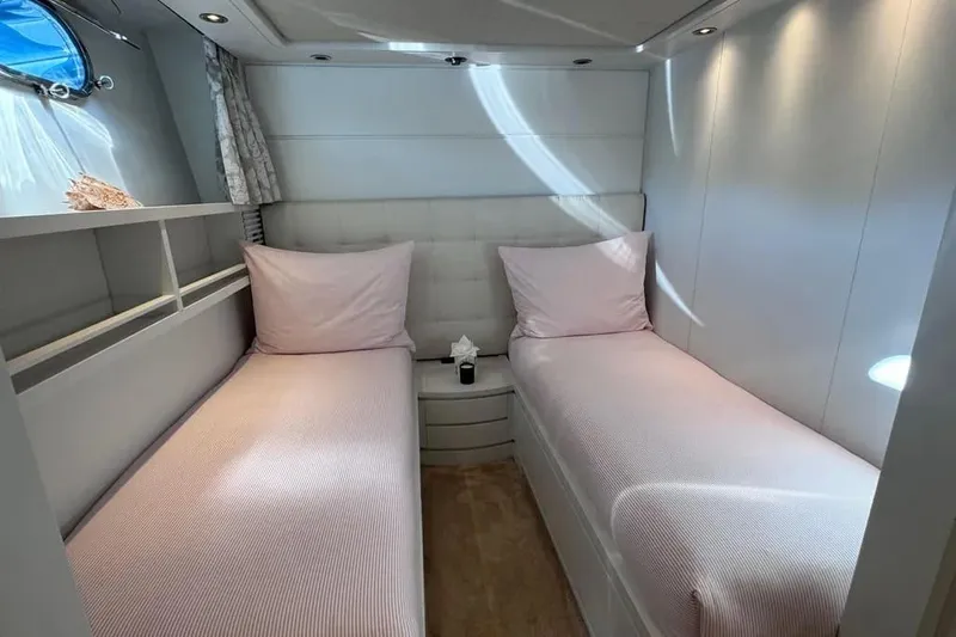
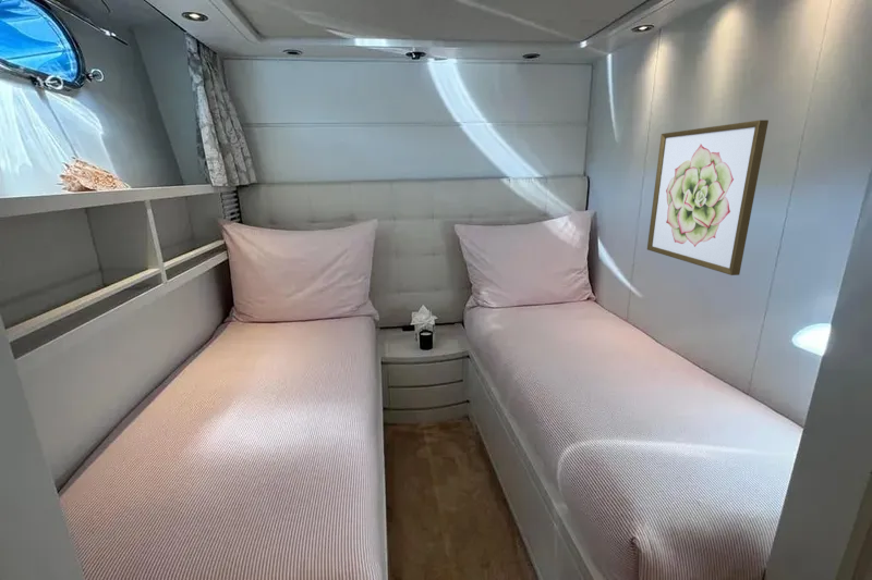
+ wall art (695, 197)
